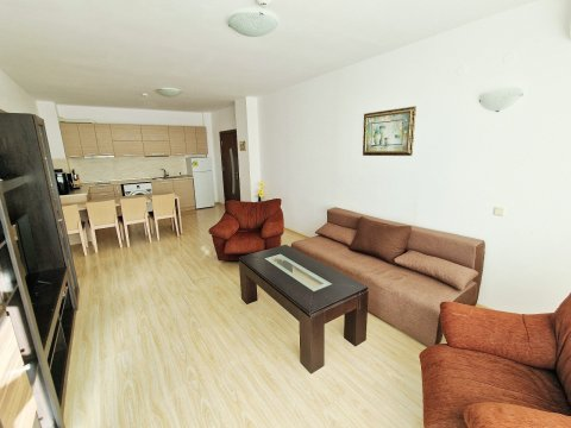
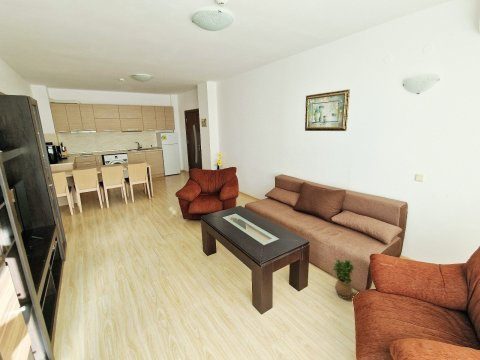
+ potted plant (343, 275)
